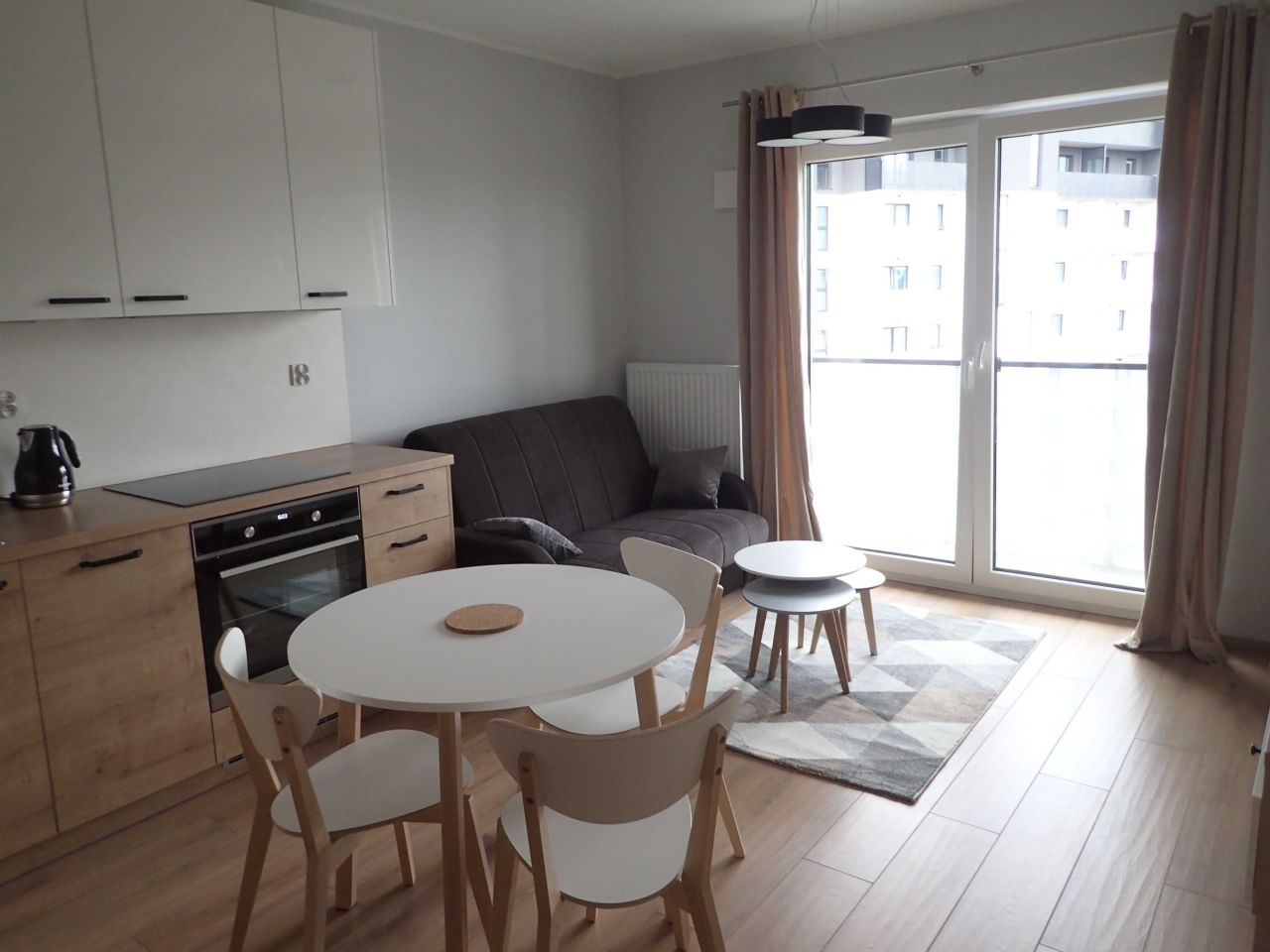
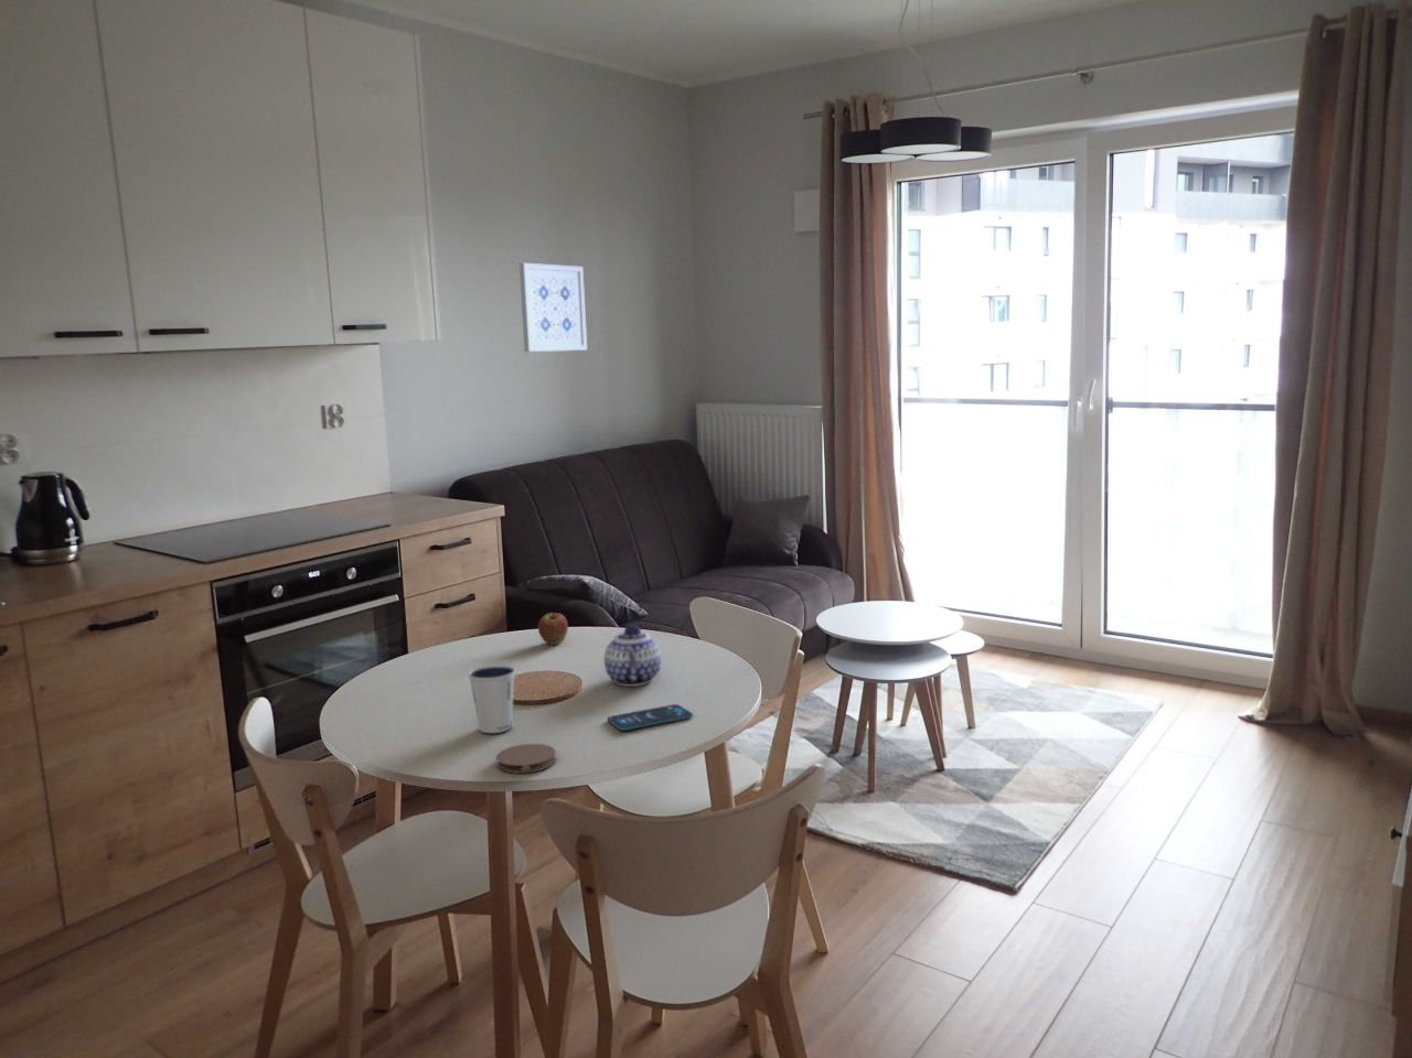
+ dixie cup (494, 700)
+ coaster (526, 757)
+ wall art (554, 308)
+ smartphone (649, 717)
+ teapot (633, 652)
+ fruit (553, 626)
